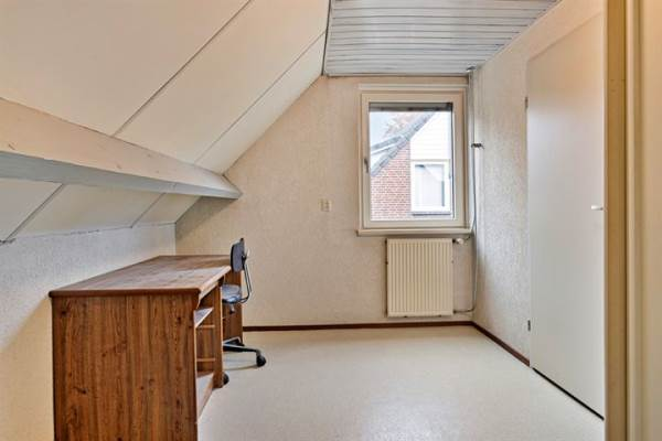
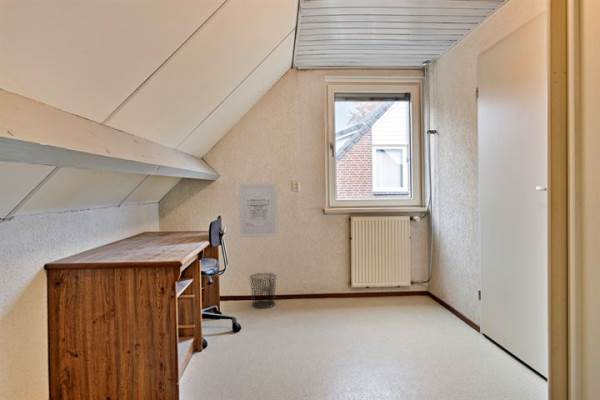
+ wall art (258, 210)
+ waste bin (263, 290)
